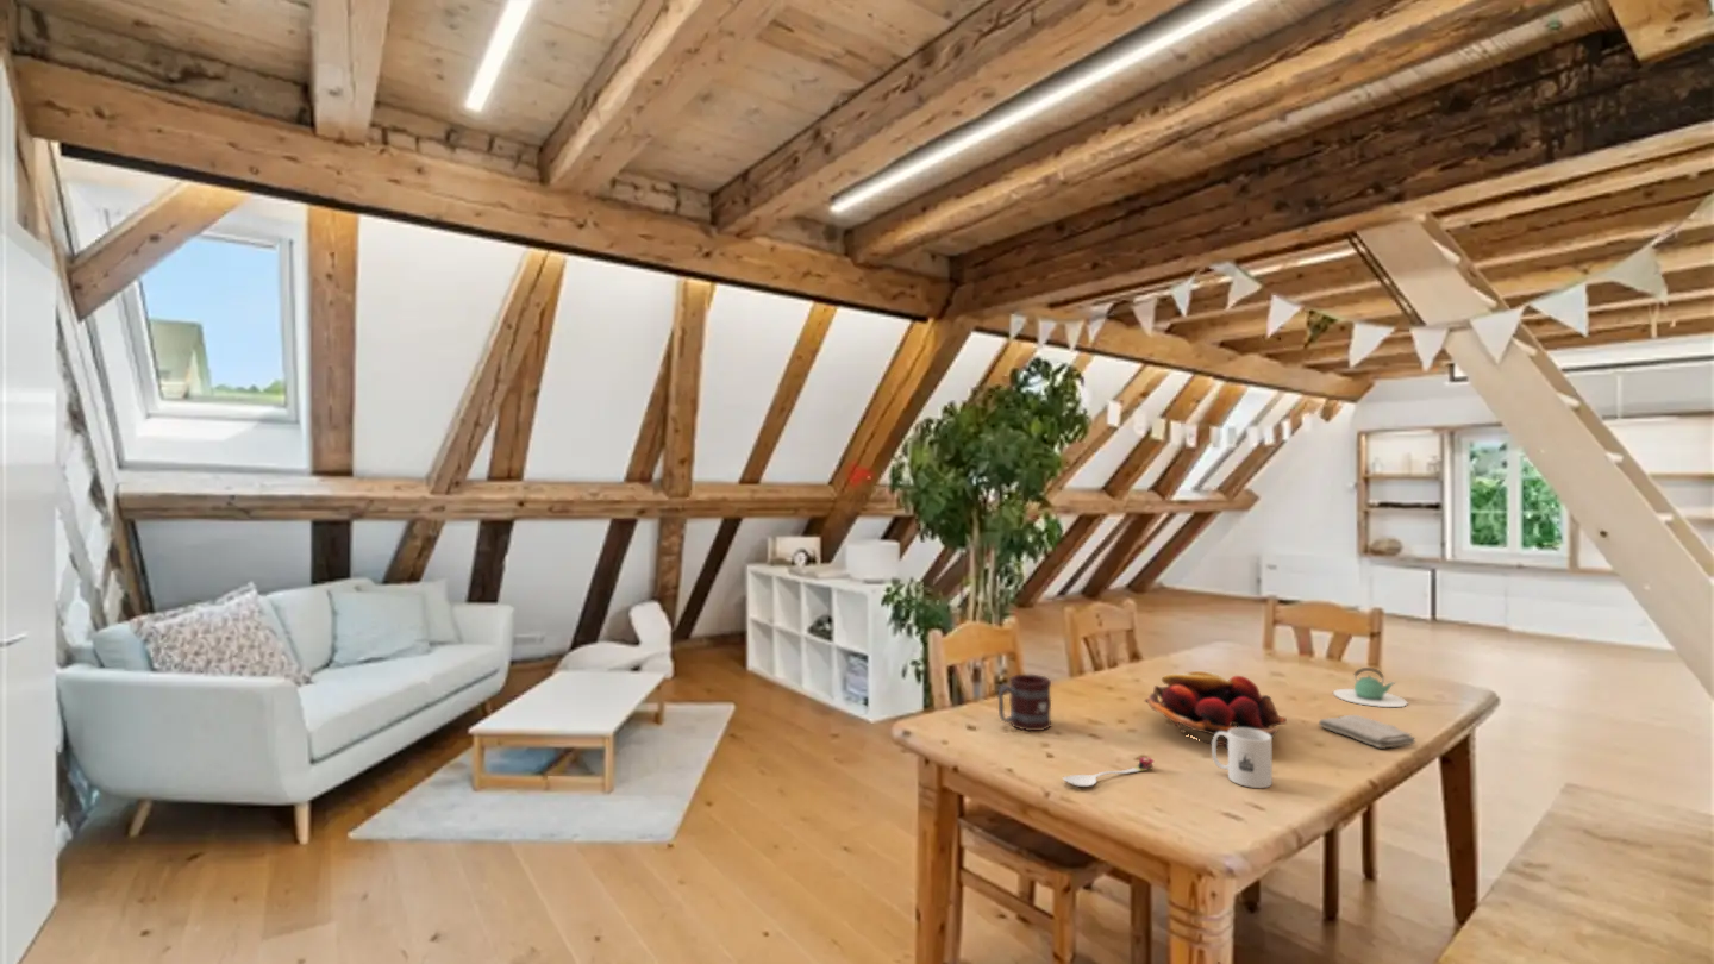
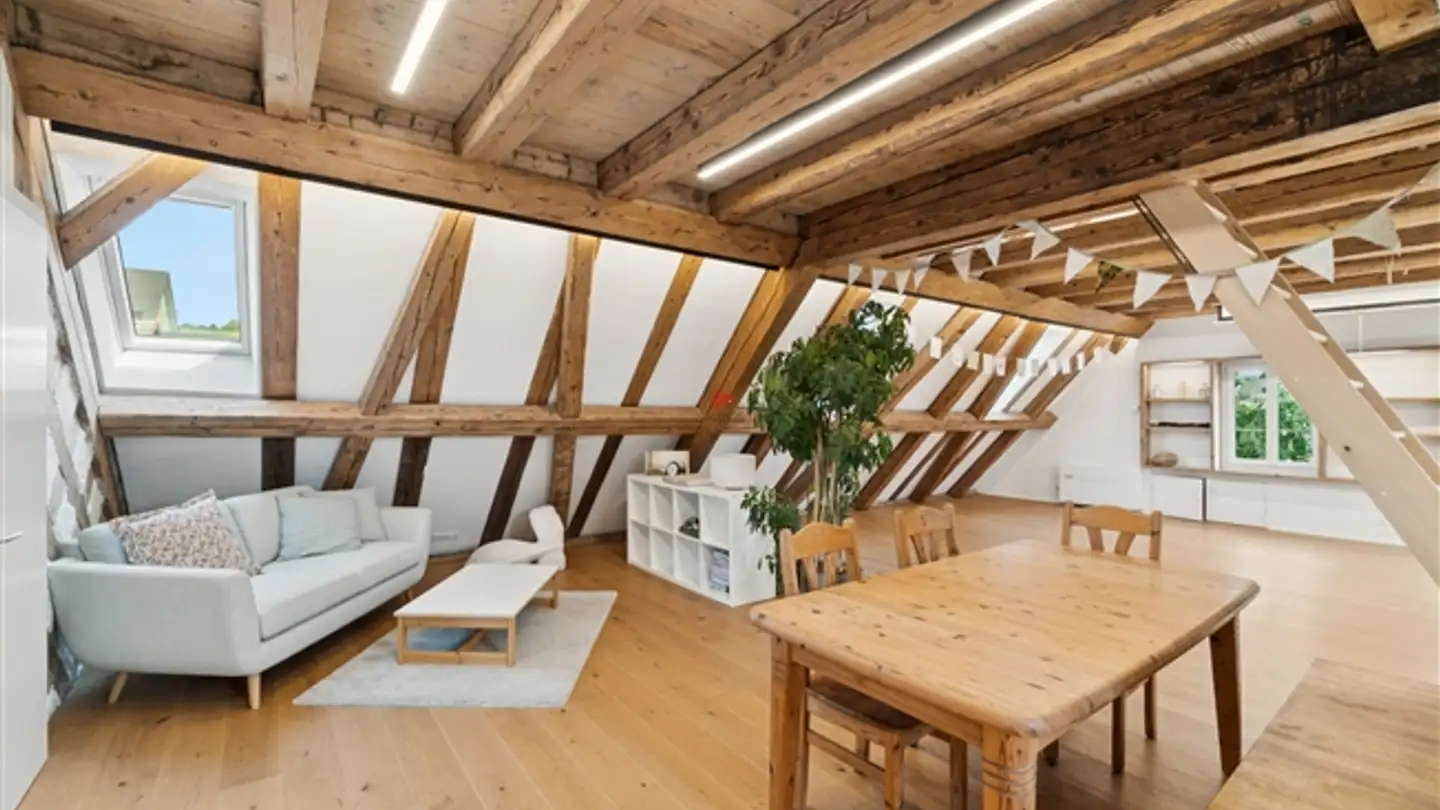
- teapot (1369, 682)
- fruit basket (1213, 703)
- mug (1240, 755)
- washcloth (1365, 730)
- spoon (1109, 771)
- mug (1022, 702)
